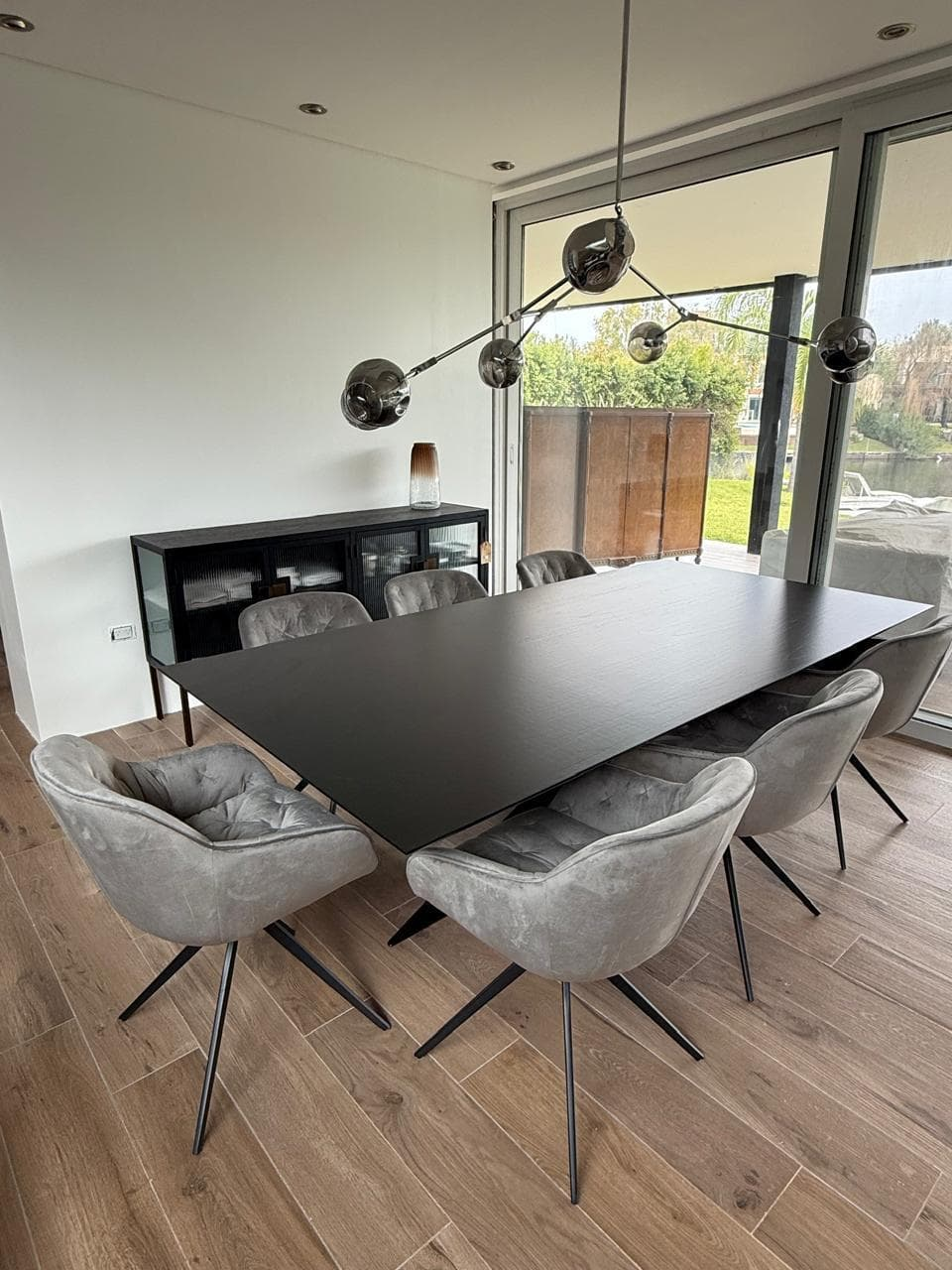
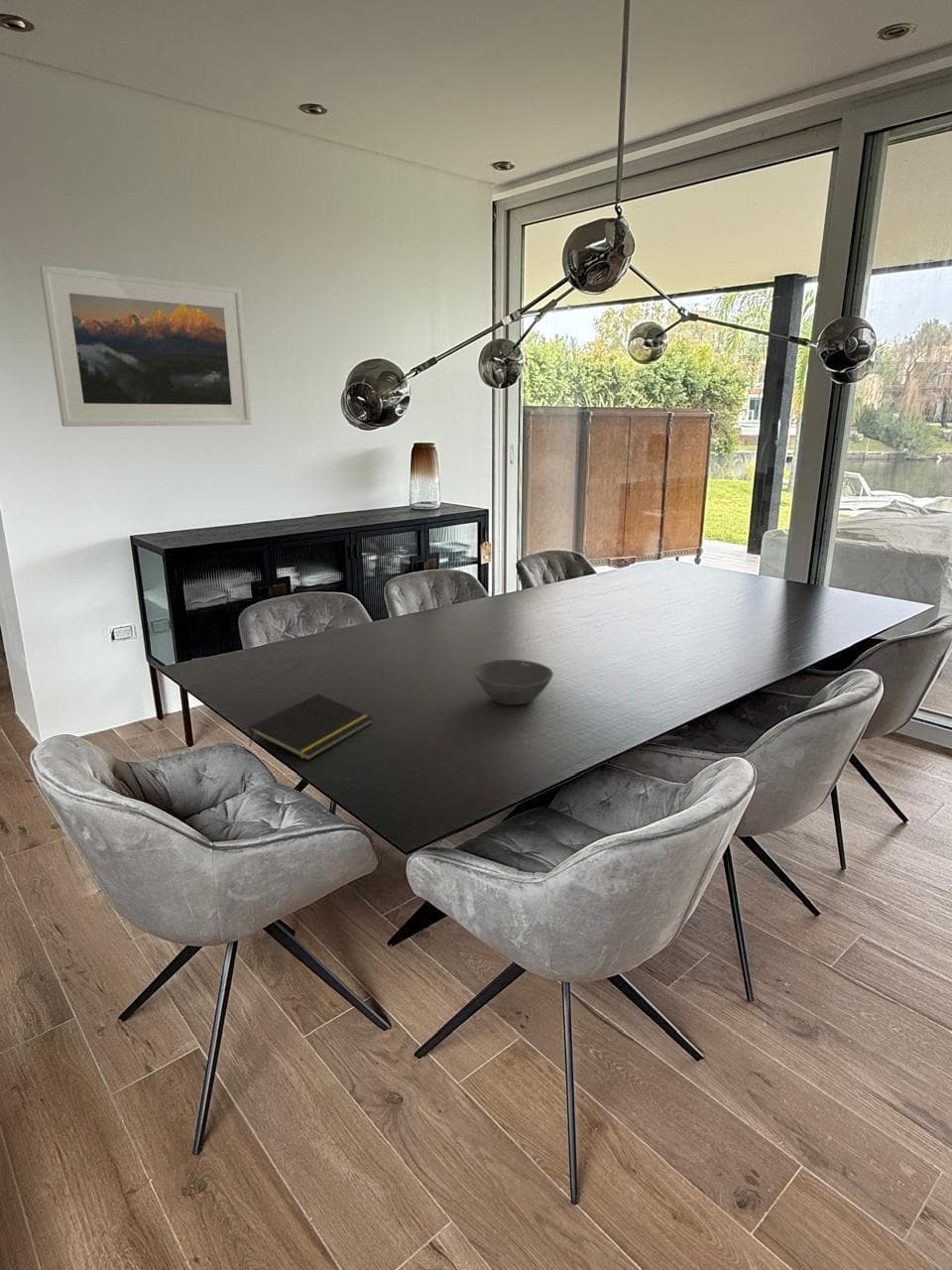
+ notepad (312, 724)
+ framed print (156, 353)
+ bowl (513, 686)
